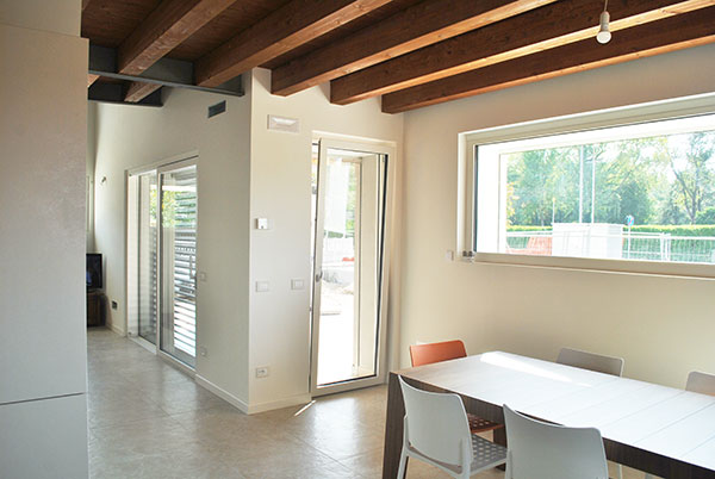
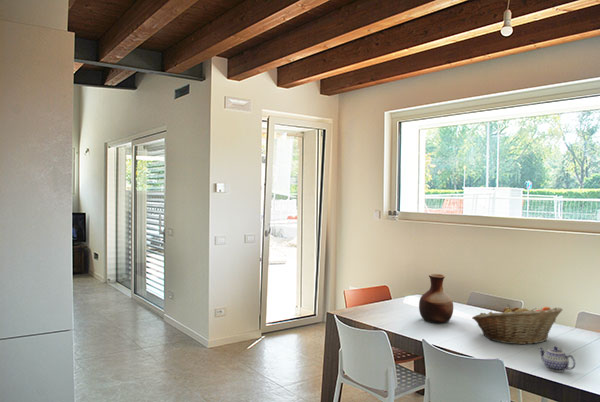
+ fruit basket (517, 320)
+ teapot (555, 358)
+ vase (436, 297)
